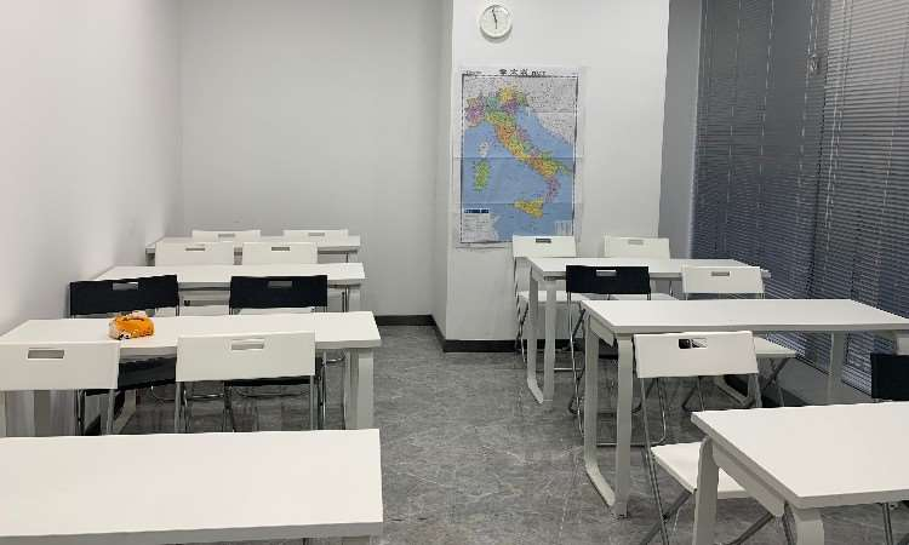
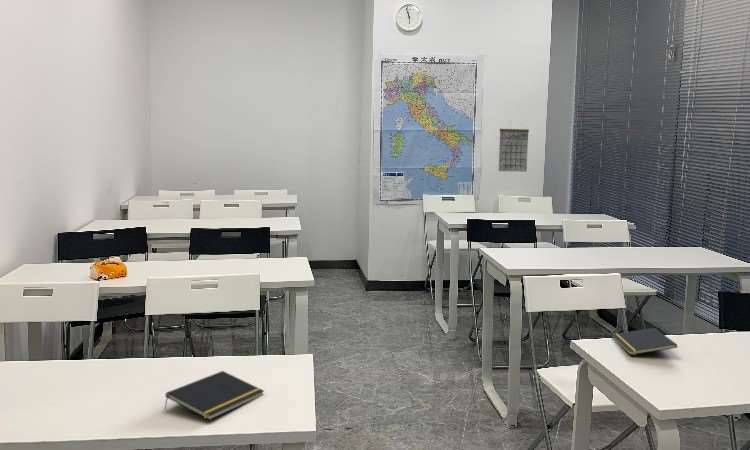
+ calendar (513, 145)
+ notepad (216, 393)
+ notepad (642, 340)
